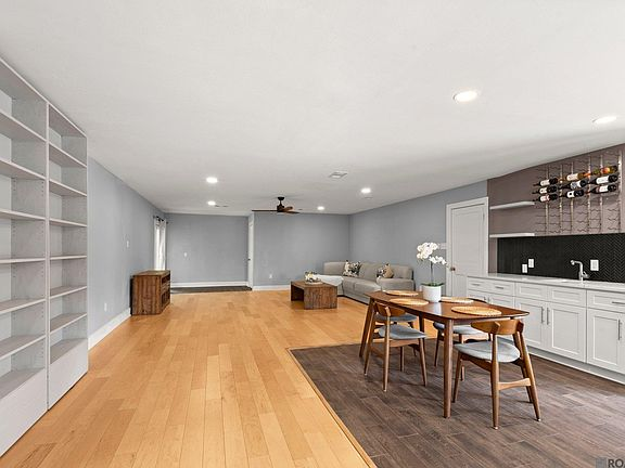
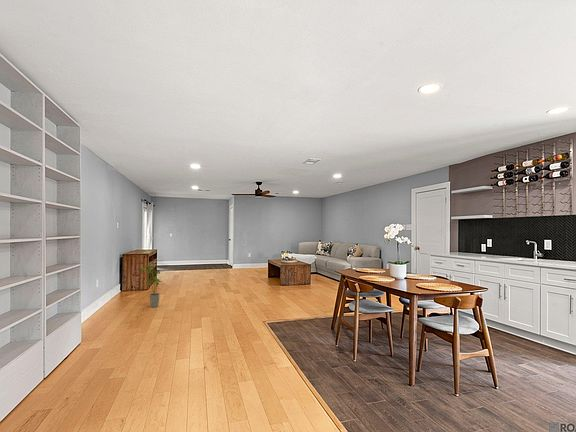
+ house plant (152, 287)
